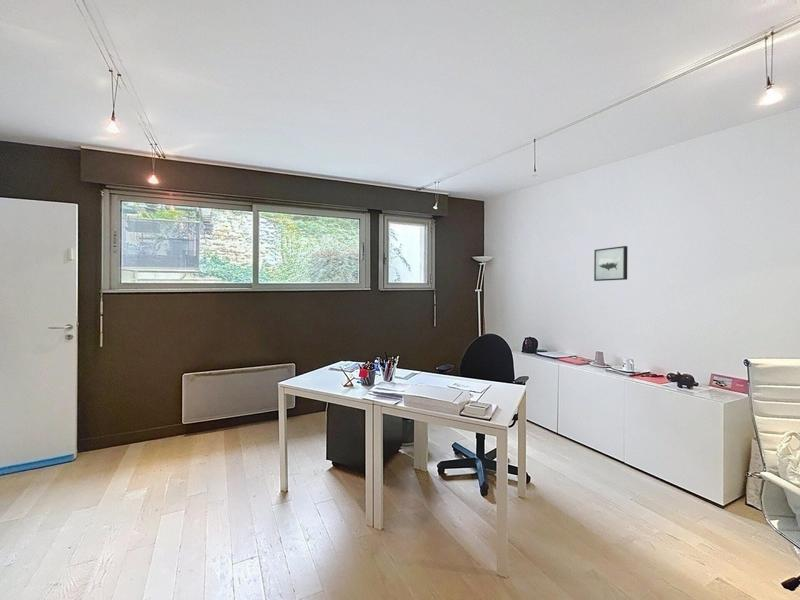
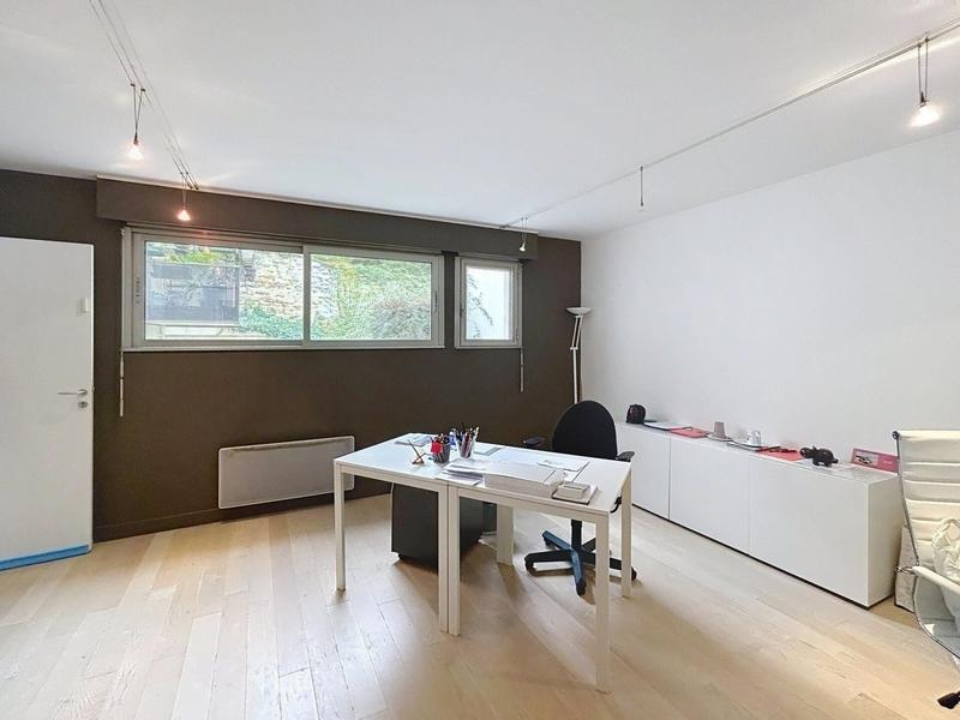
- wall art (610, 264)
